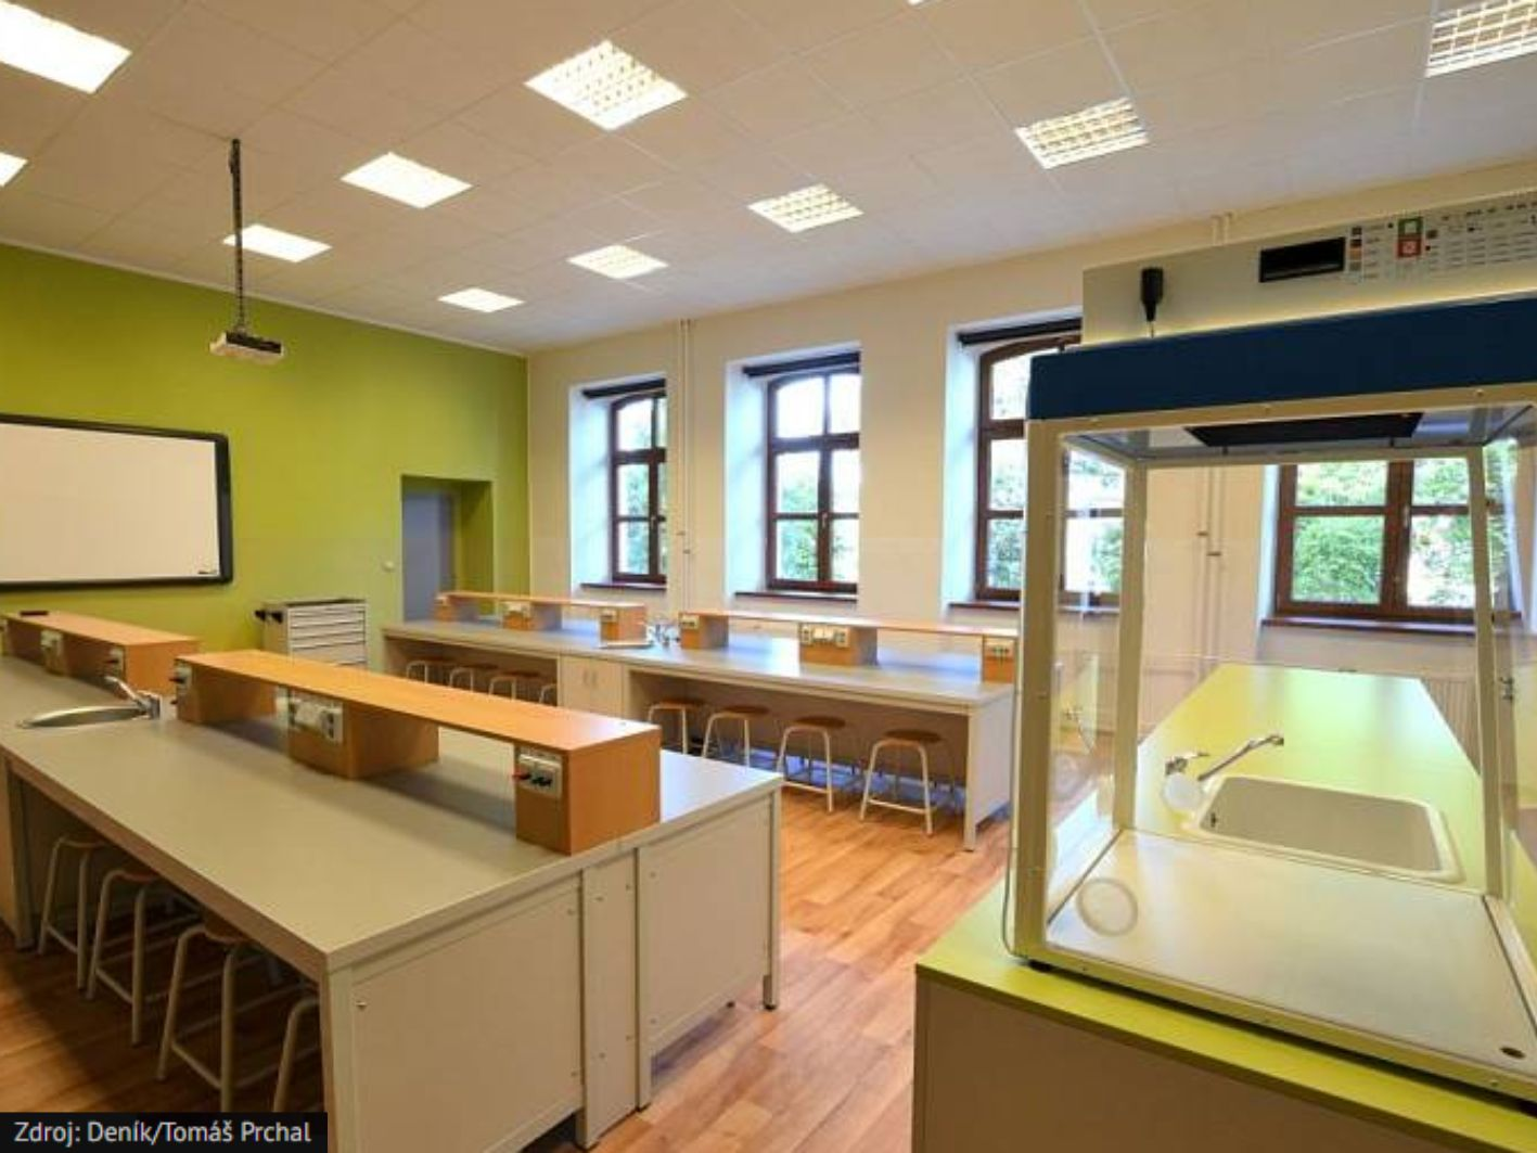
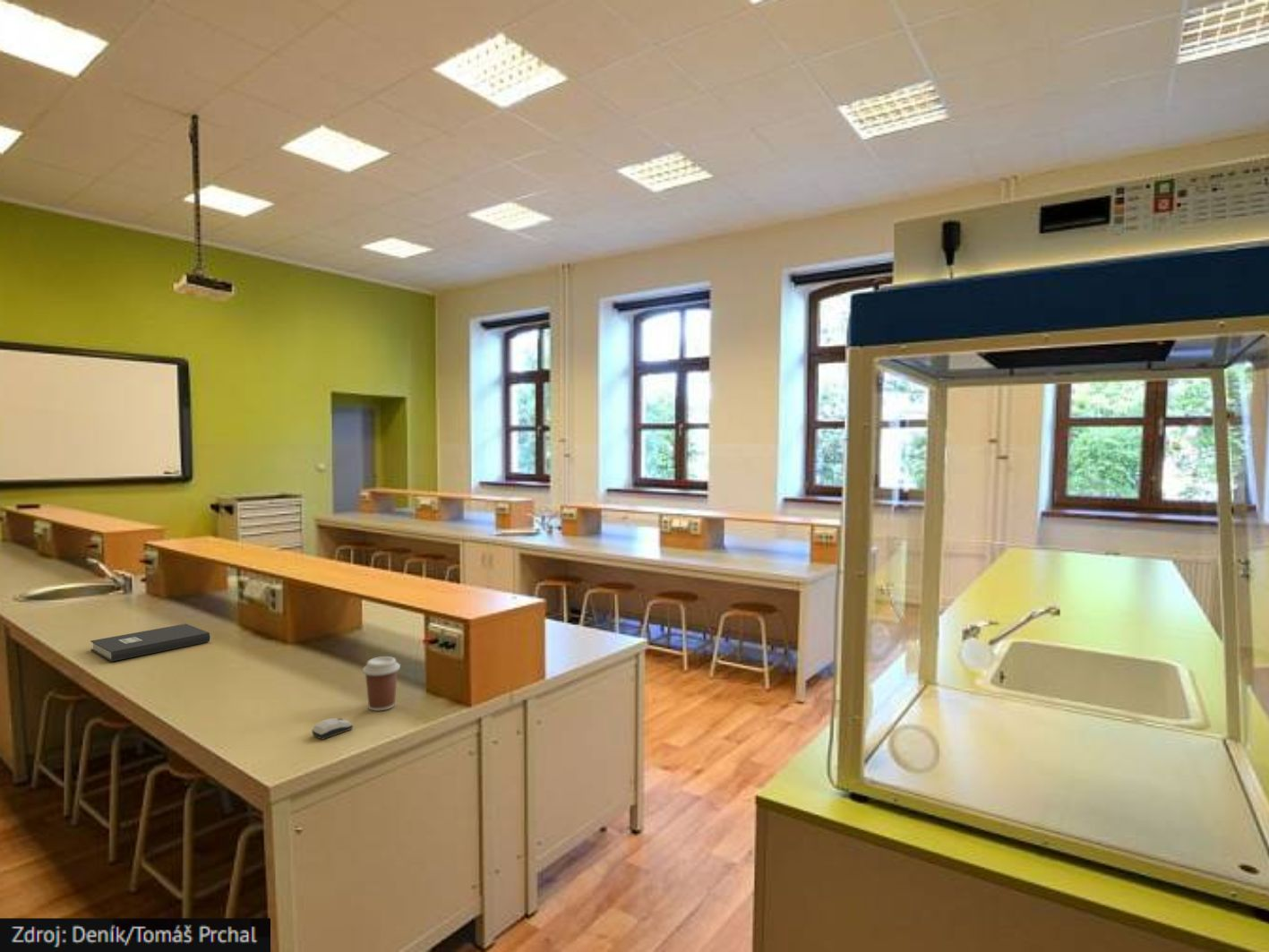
+ book (151, 640)
+ coffee cup (382, 682)
+ computer mouse (332, 725)
